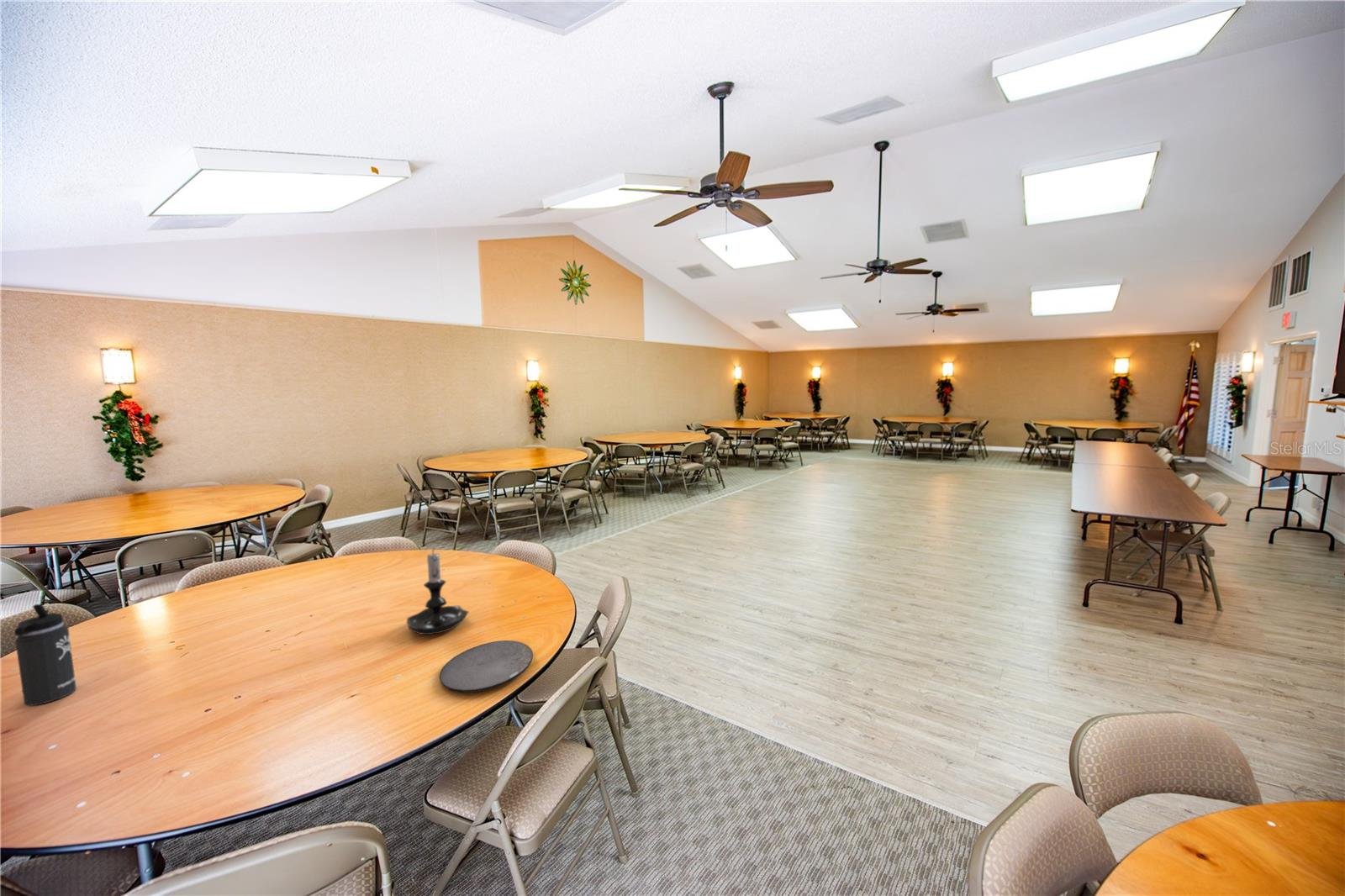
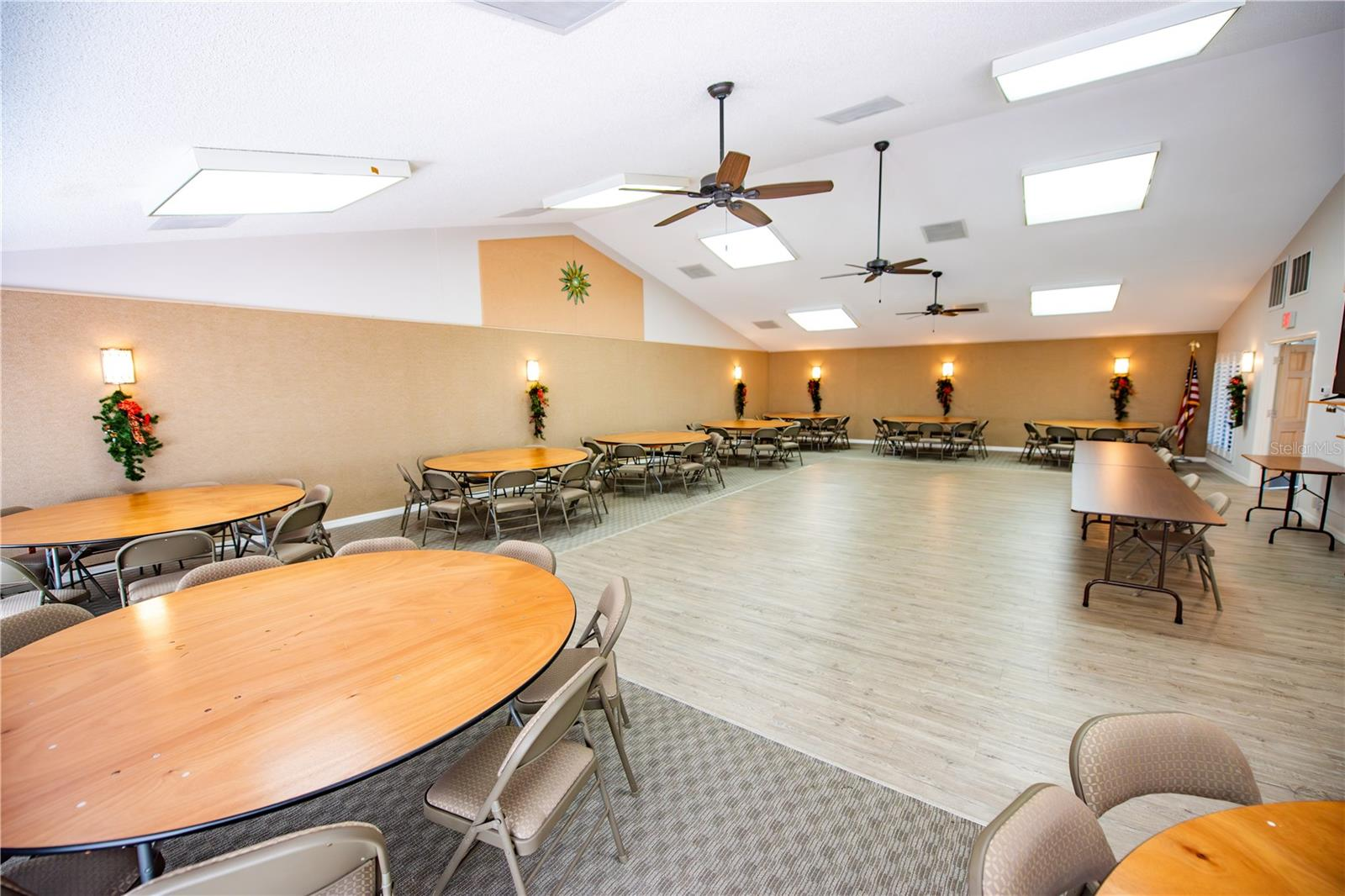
- thermos bottle (41, 651)
- candle holder (435, 587)
- plate (488, 664)
